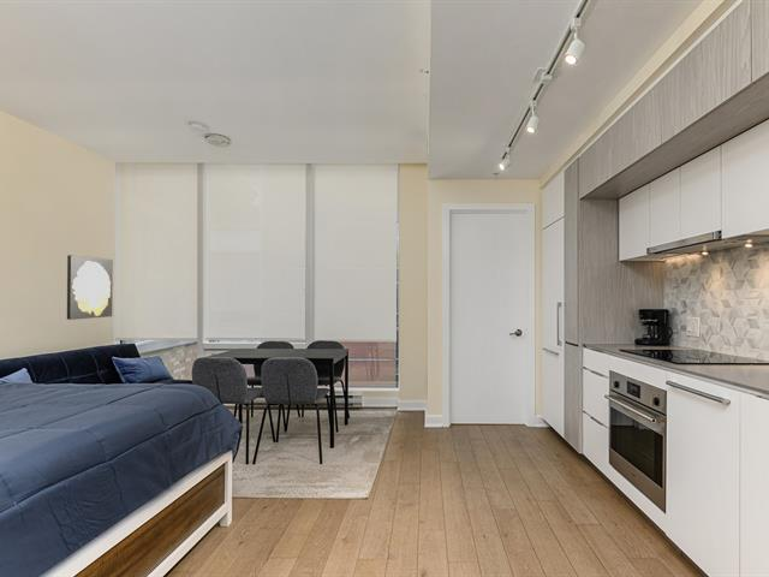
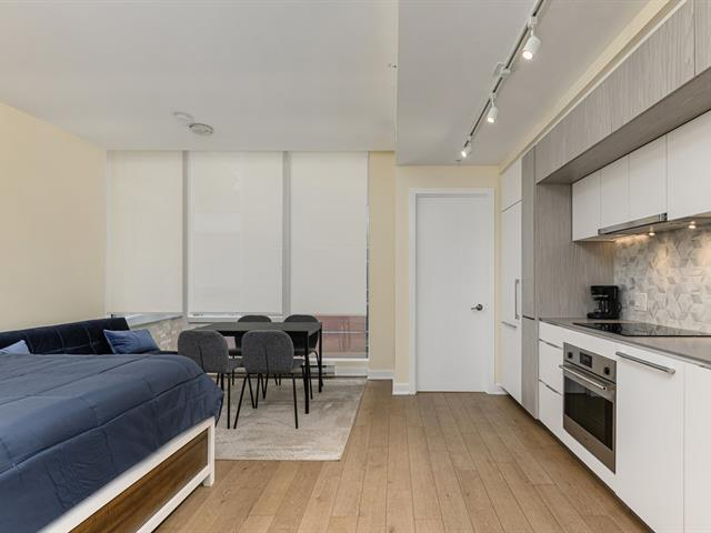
- wall art (90, 287)
